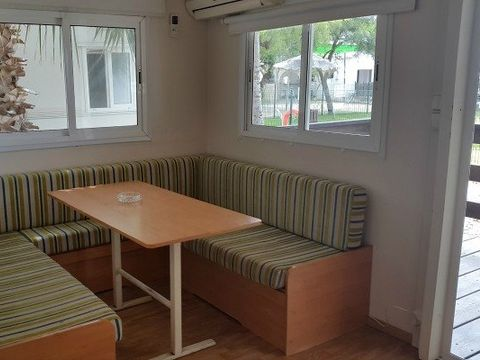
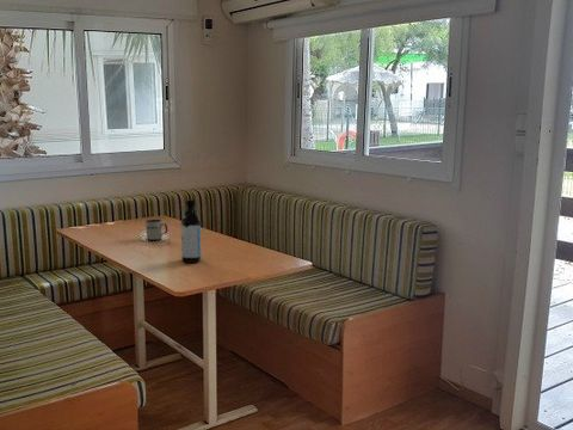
+ mug (156, 229)
+ water bottle (191, 231)
